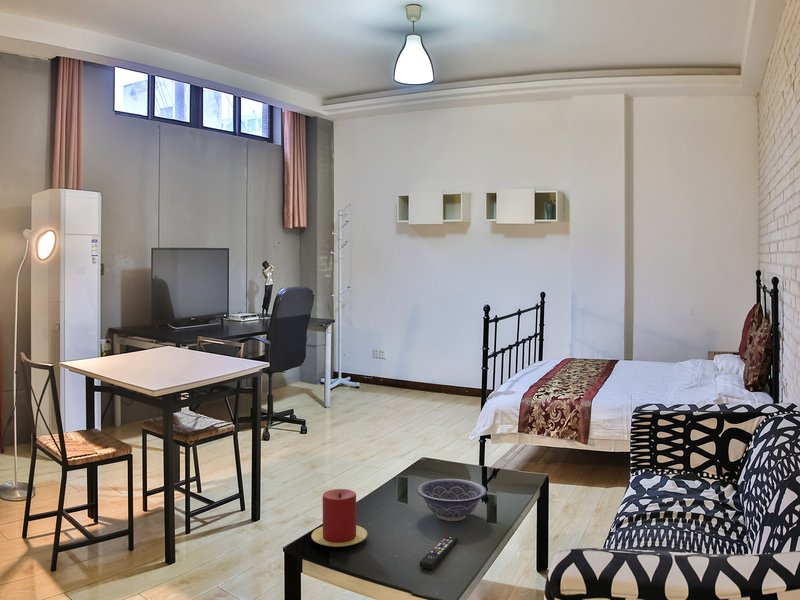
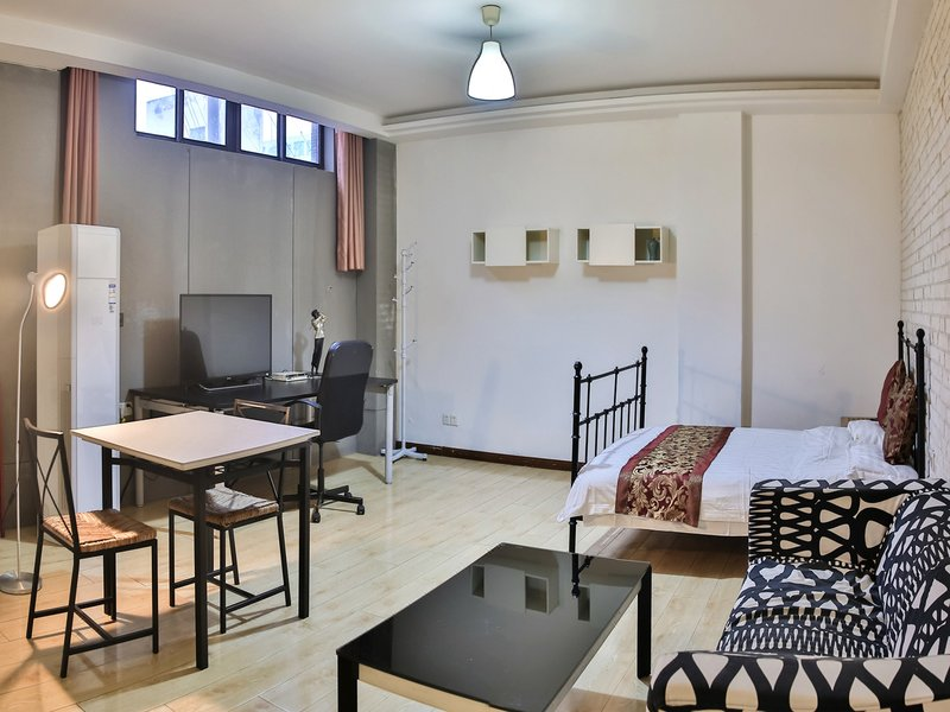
- decorative bowl (451, 502)
- candle (339, 516)
- remote control (439, 550)
